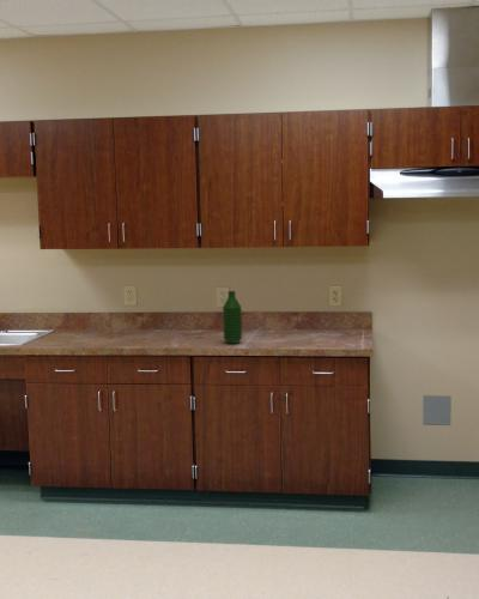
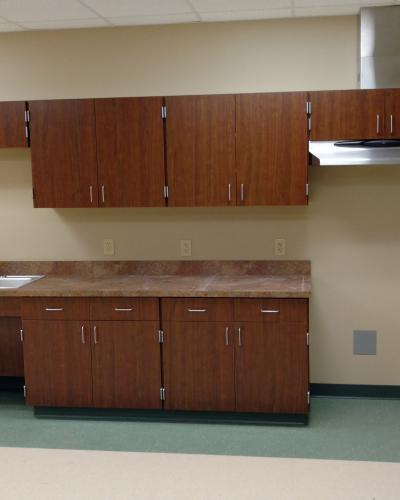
- water bottle (232, 316)
